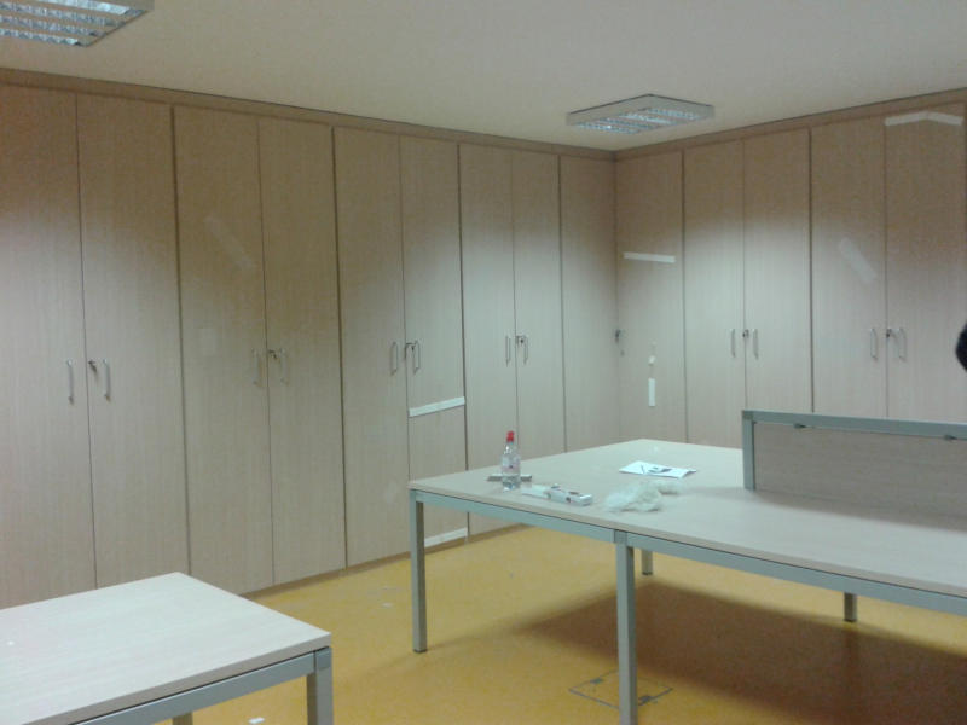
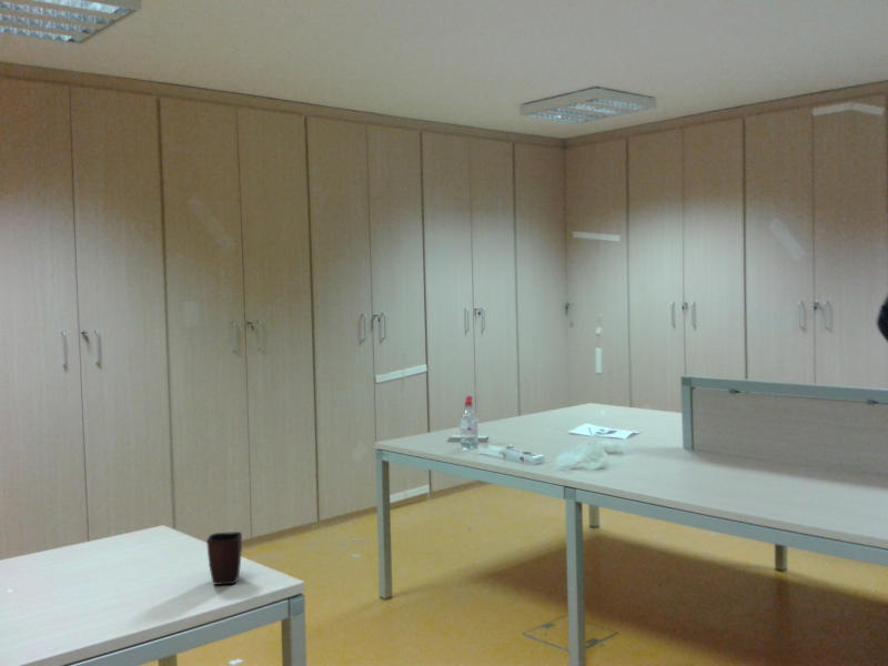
+ mug (223, 557)
